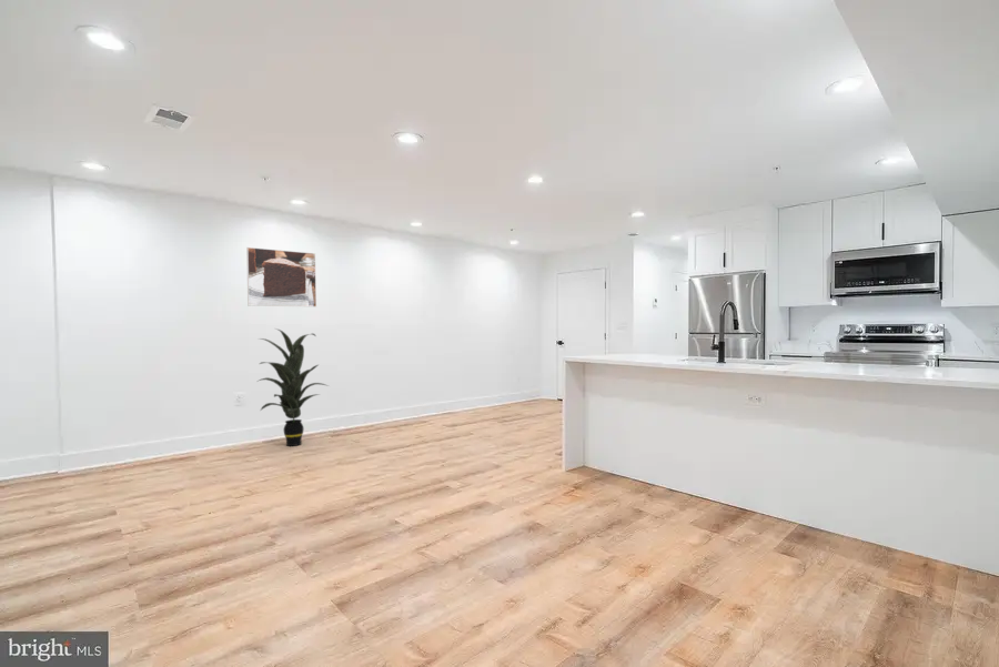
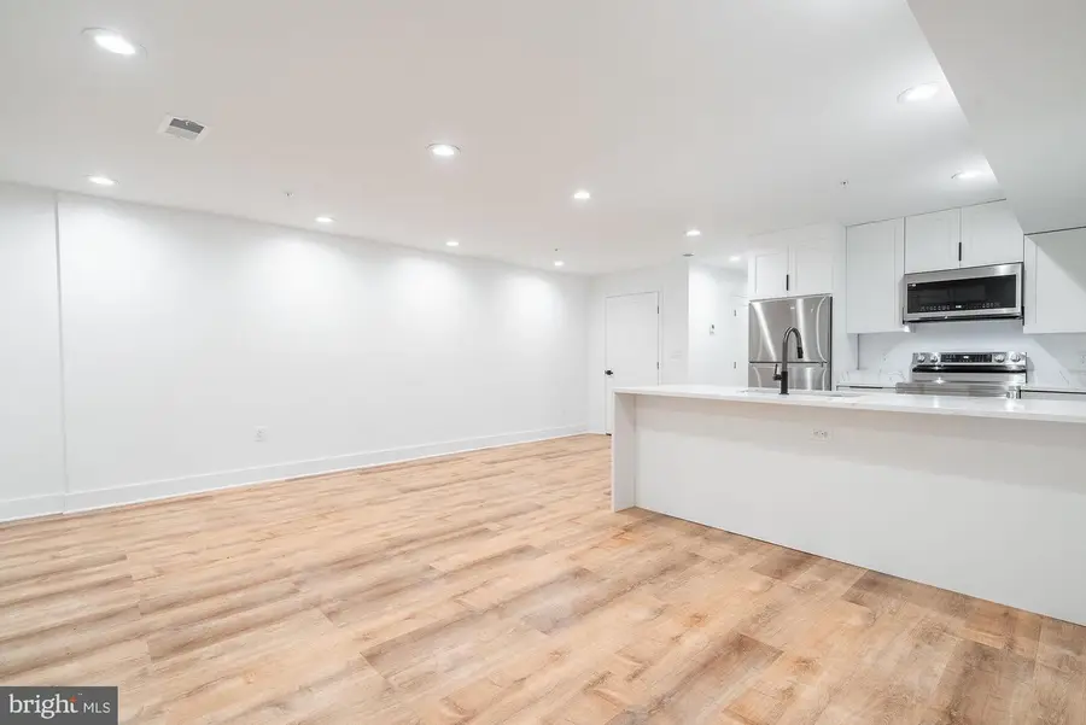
- indoor plant (287, 386)
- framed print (283, 277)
